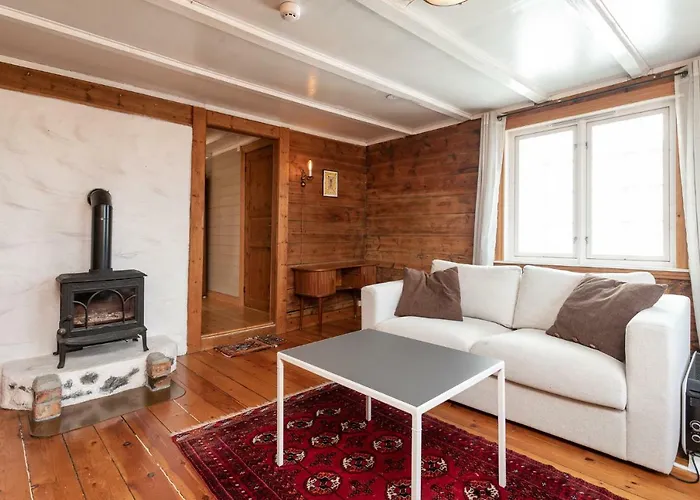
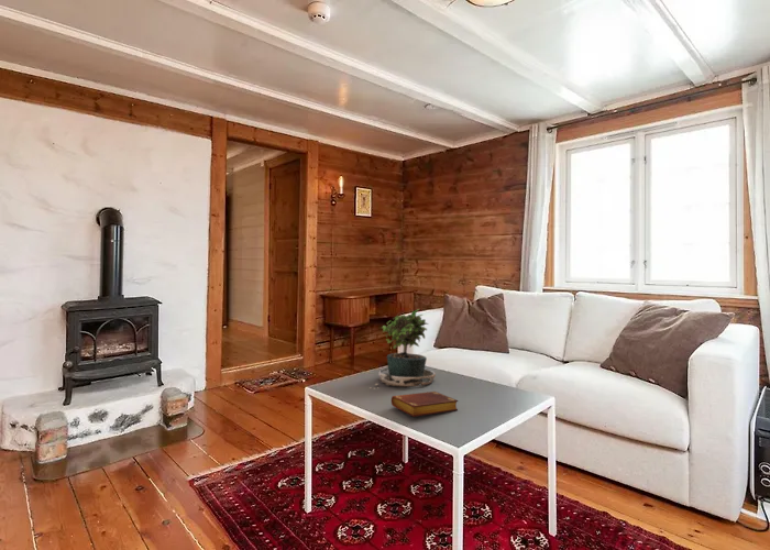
+ book (424, 403)
+ potted plant (404, 345)
